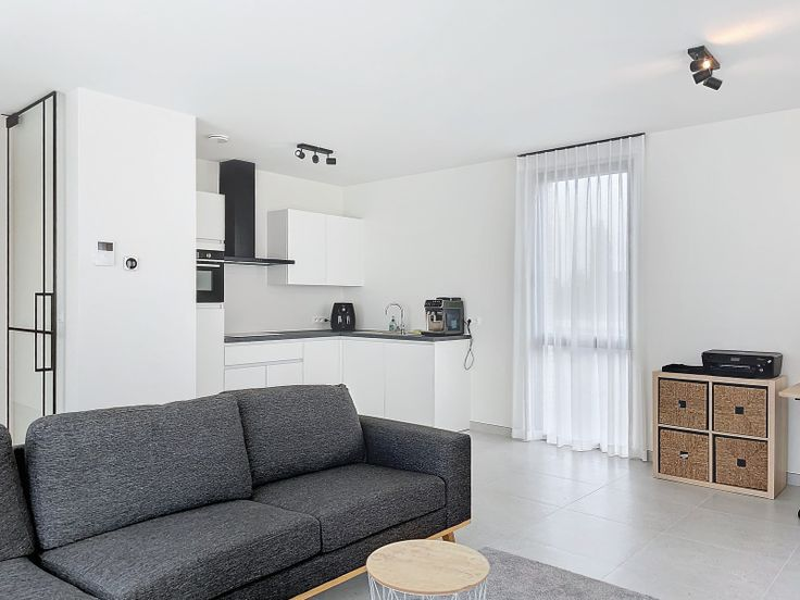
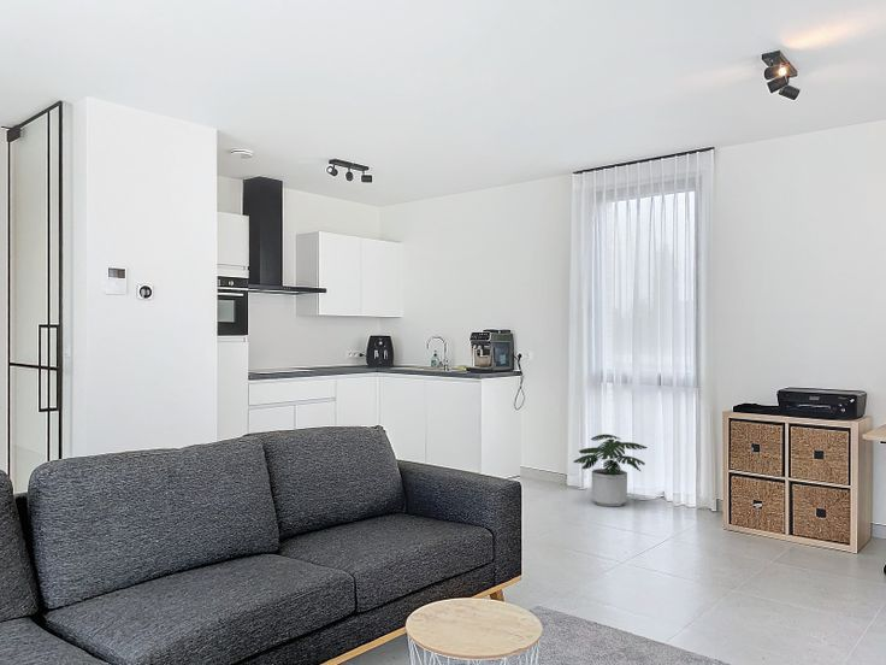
+ potted plant (609, 470)
